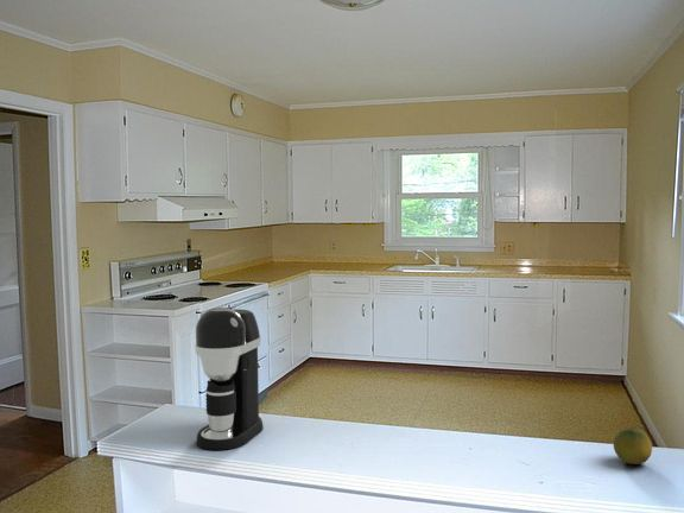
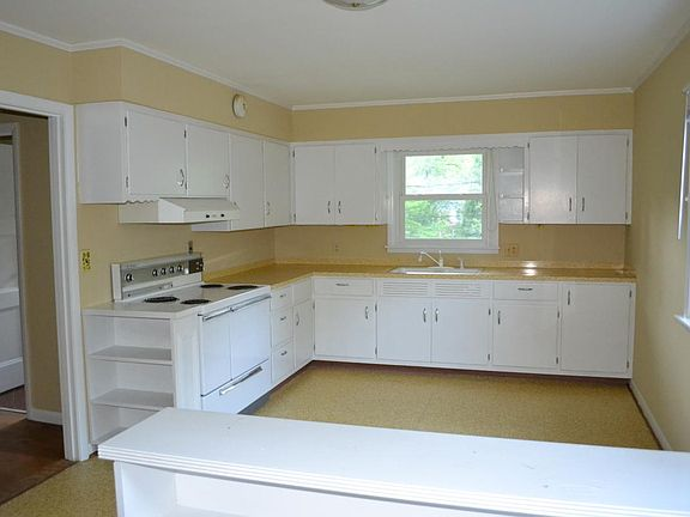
- coffee maker (229, 370)
- fruit (632, 445)
